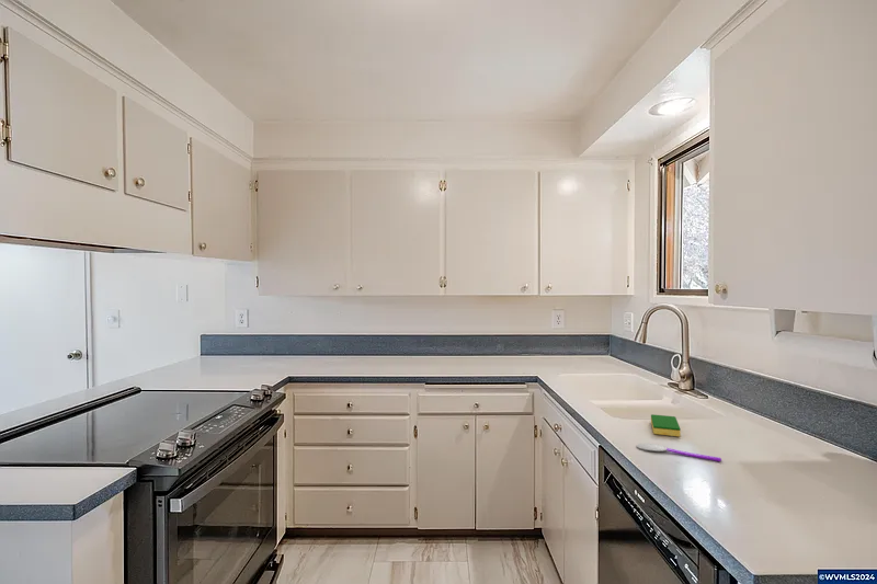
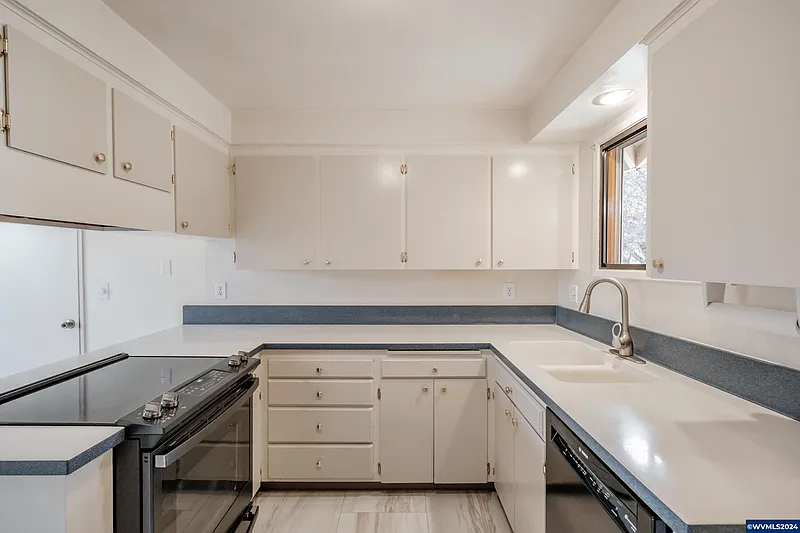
- spoon (676, 450)
- dish sponge (664, 424)
